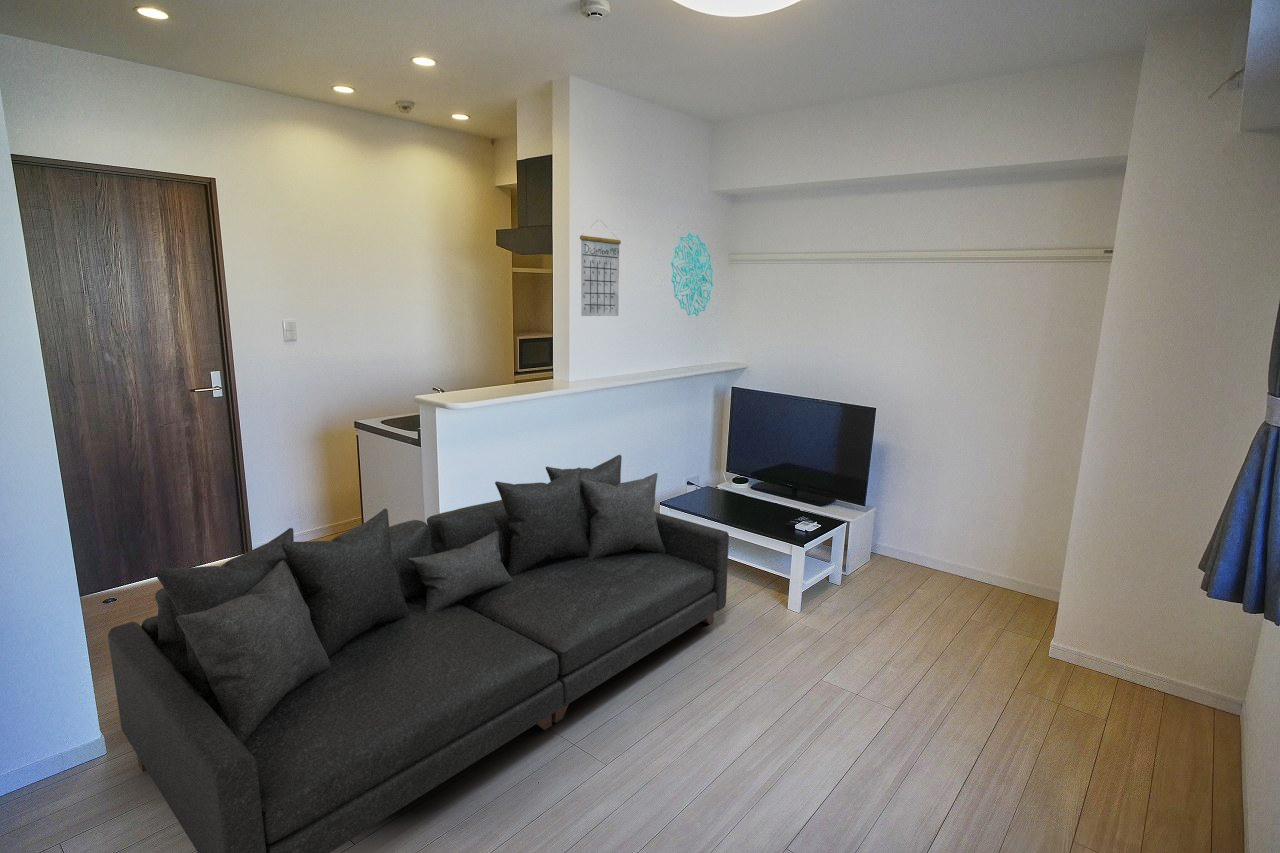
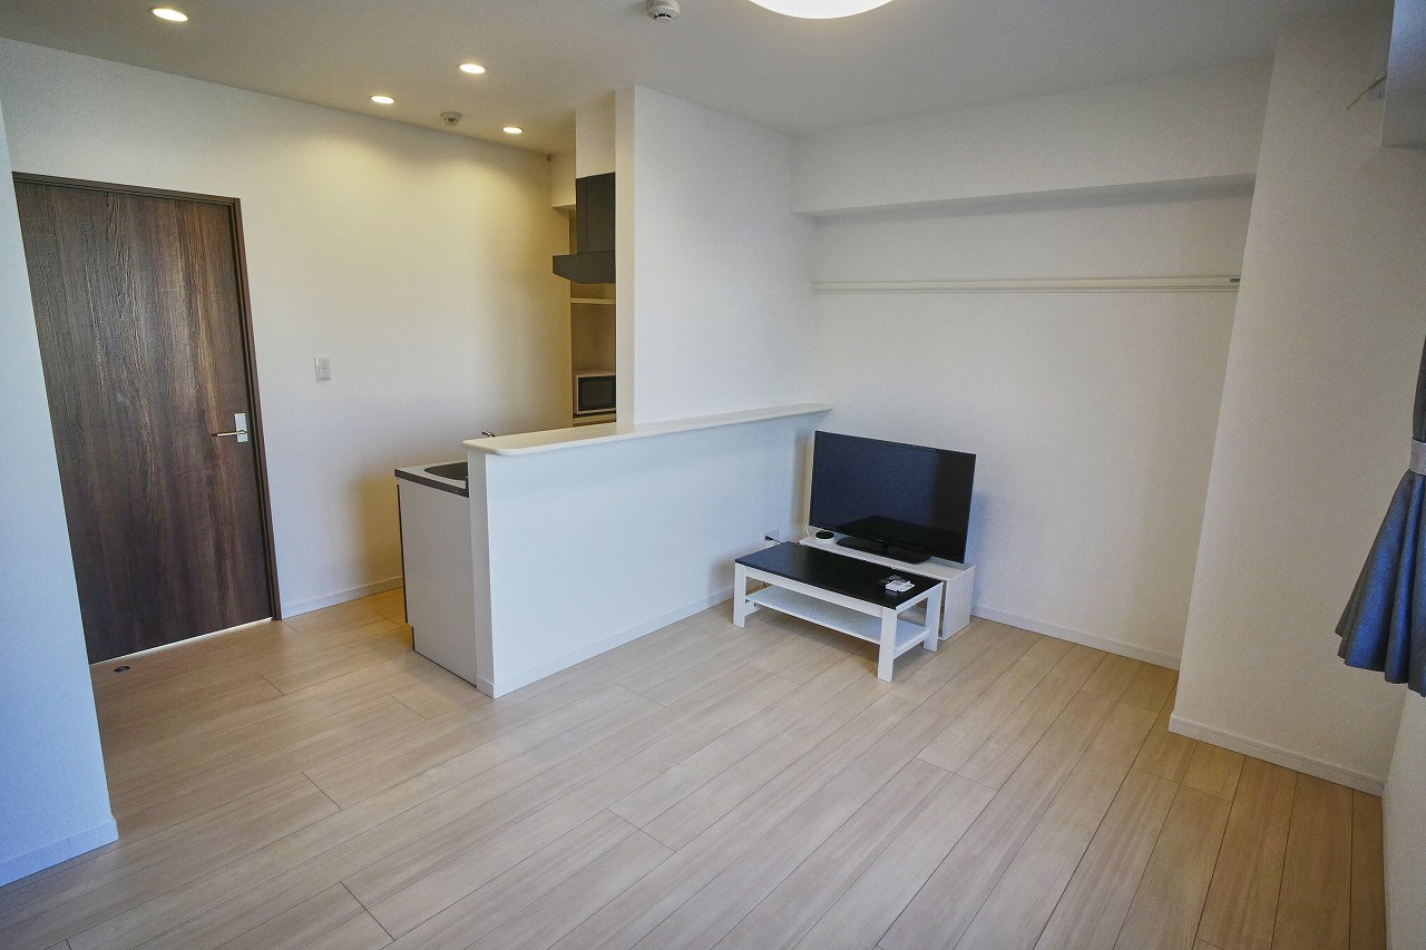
- calendar (600, 268)
- wall decoration (692, 275)
- sofa (478, 593)
